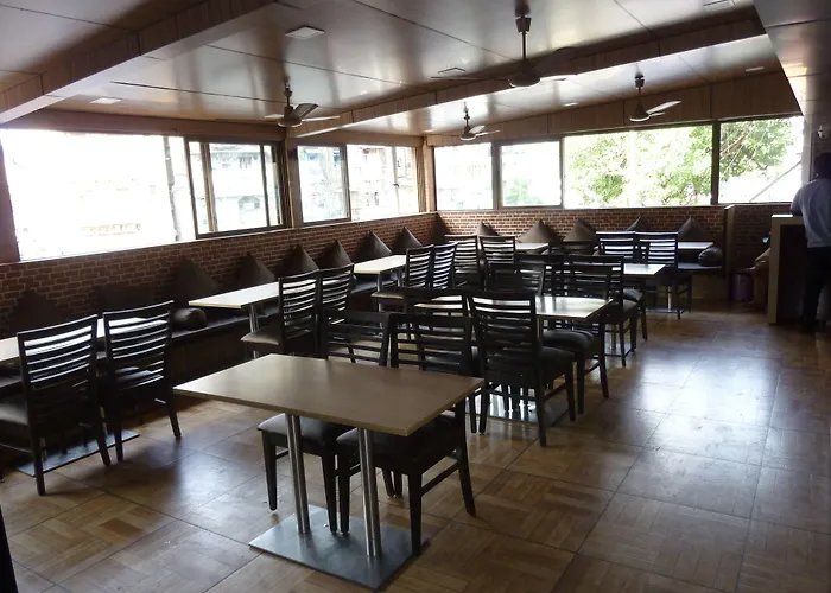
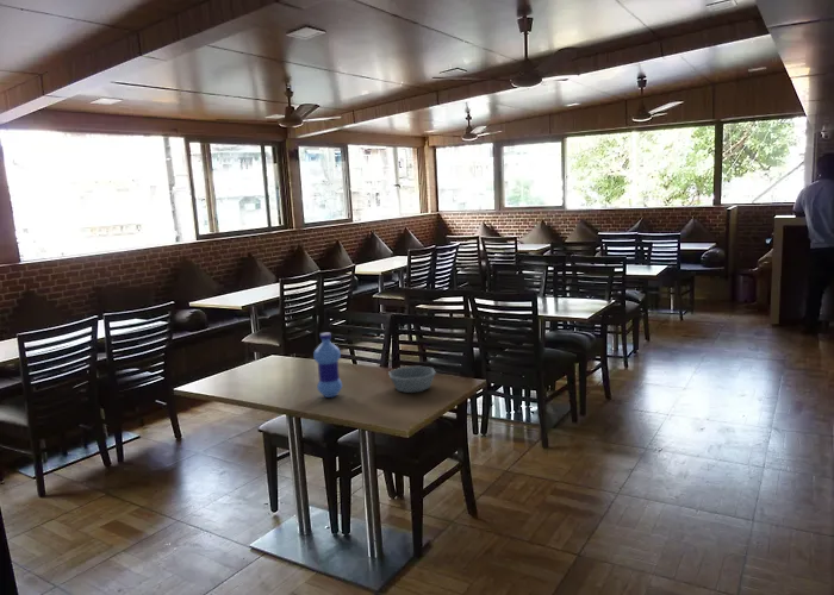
+ bowl (412, 380)
+ water bottle (328, 364)
